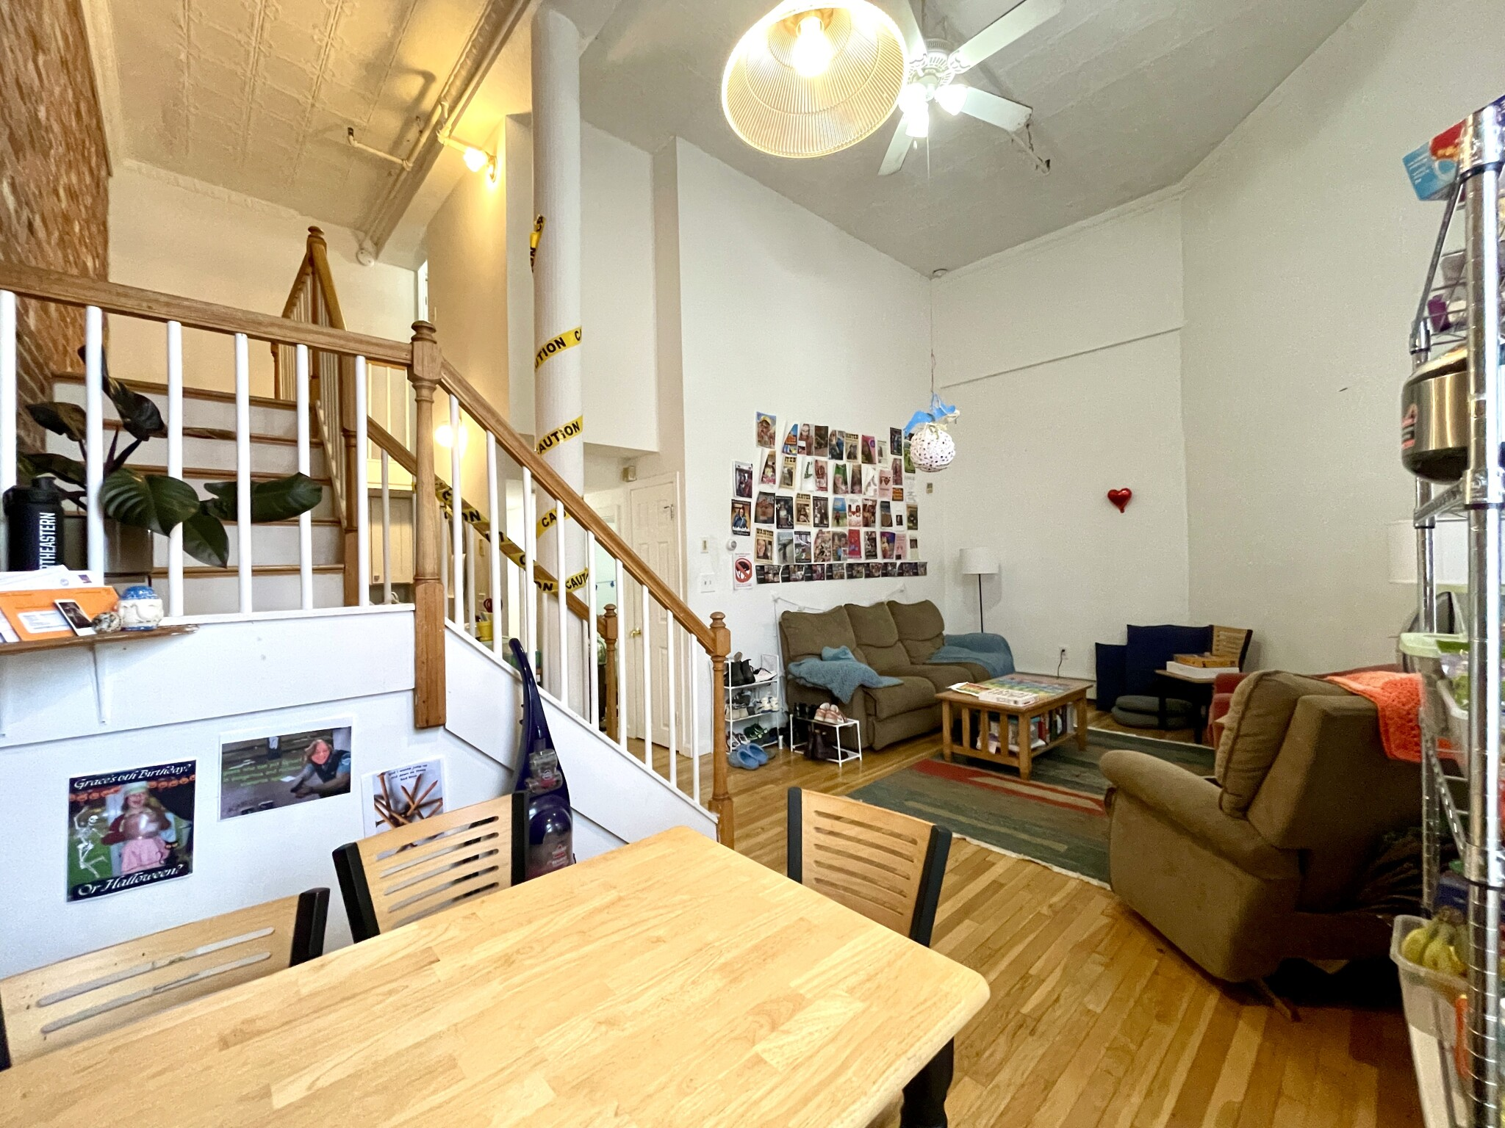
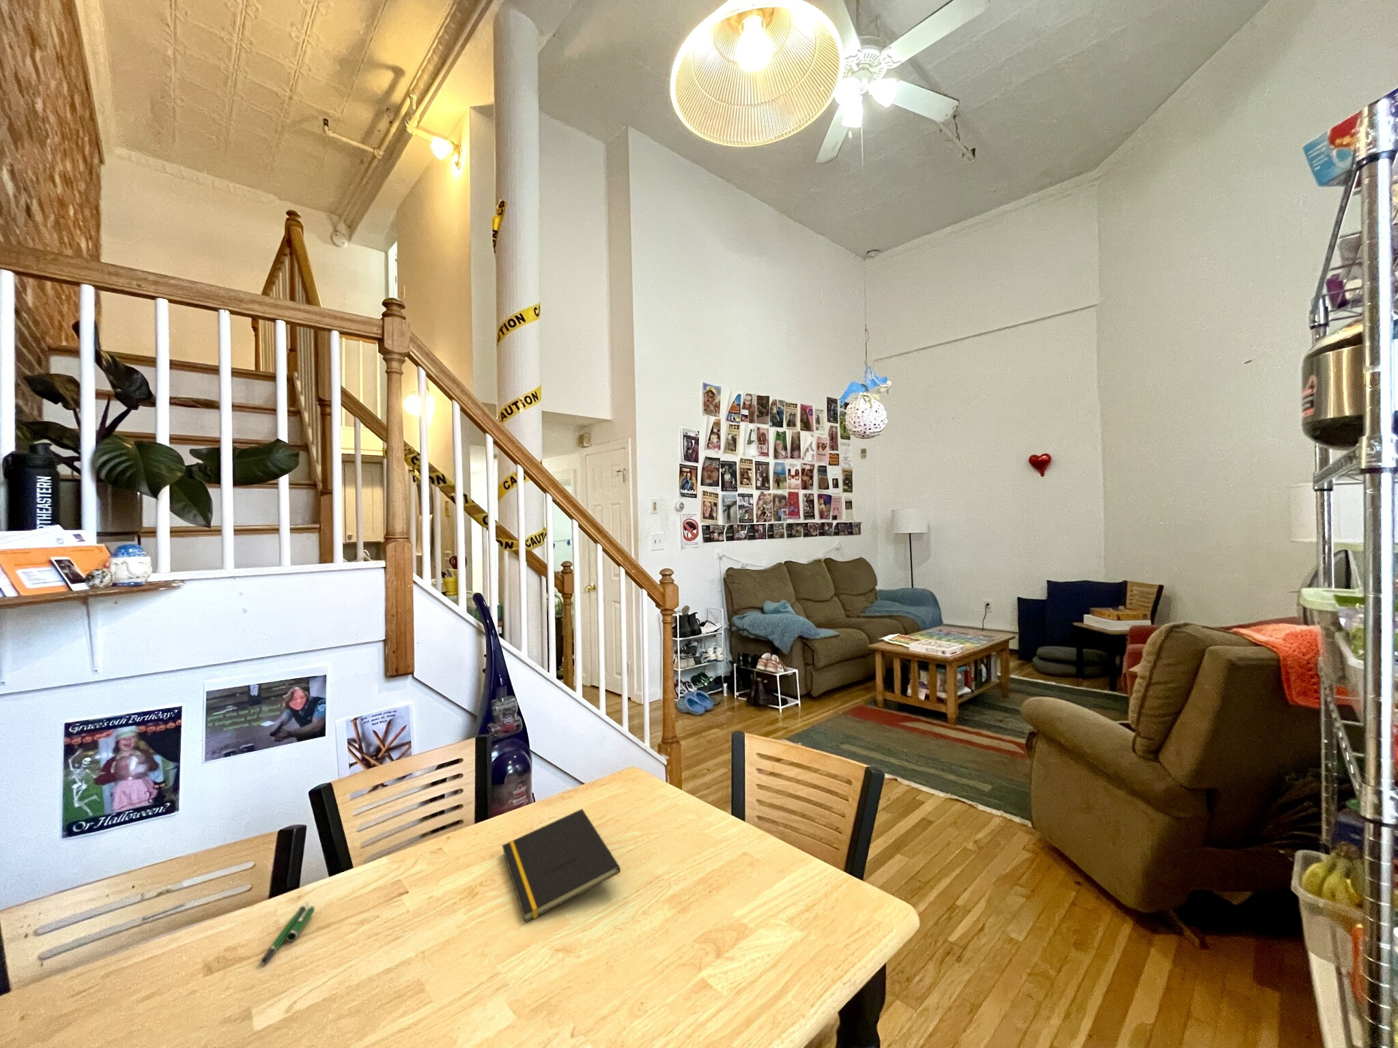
+ pen (294, 927)
+ notepad (558, 858)
